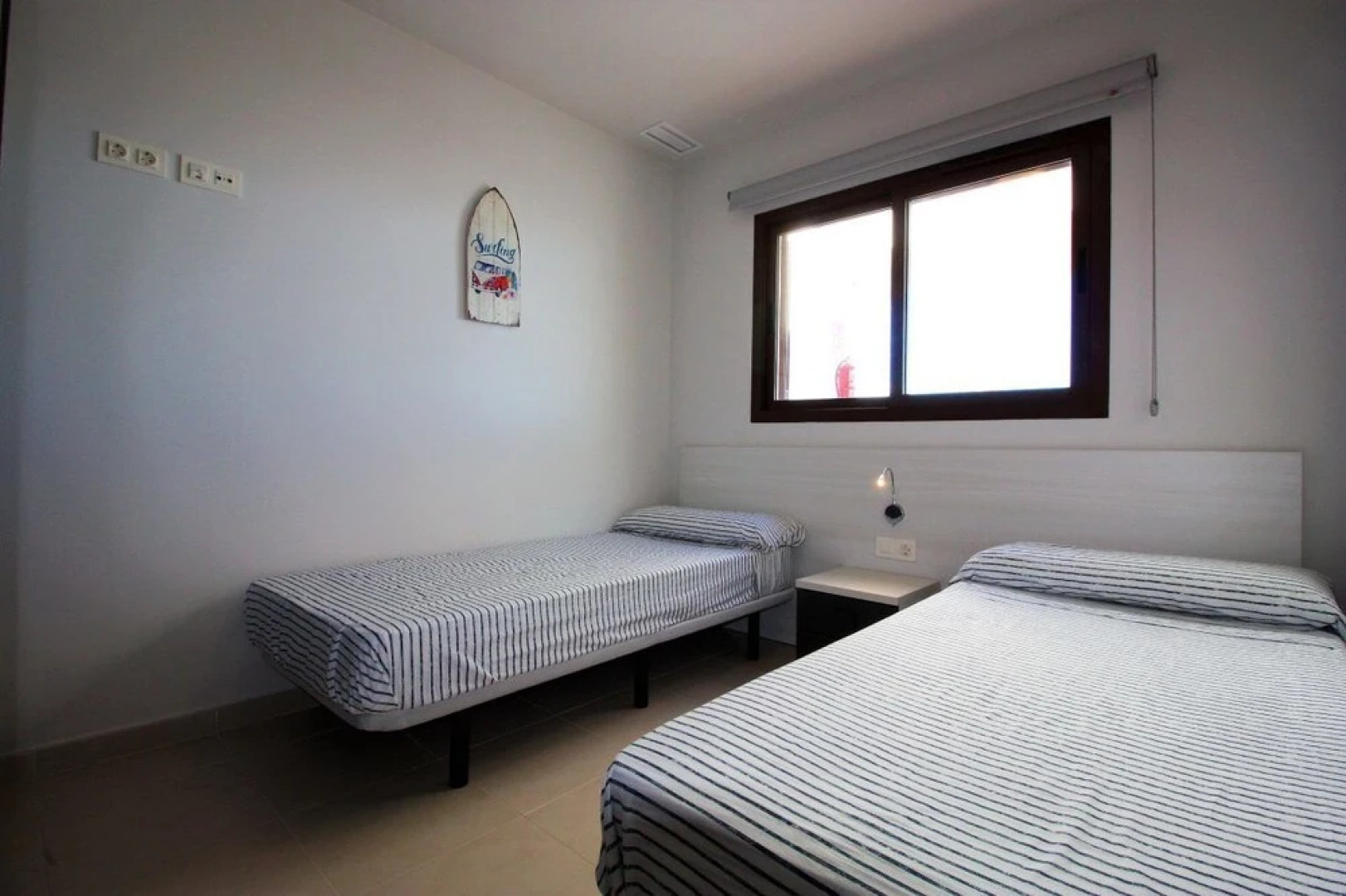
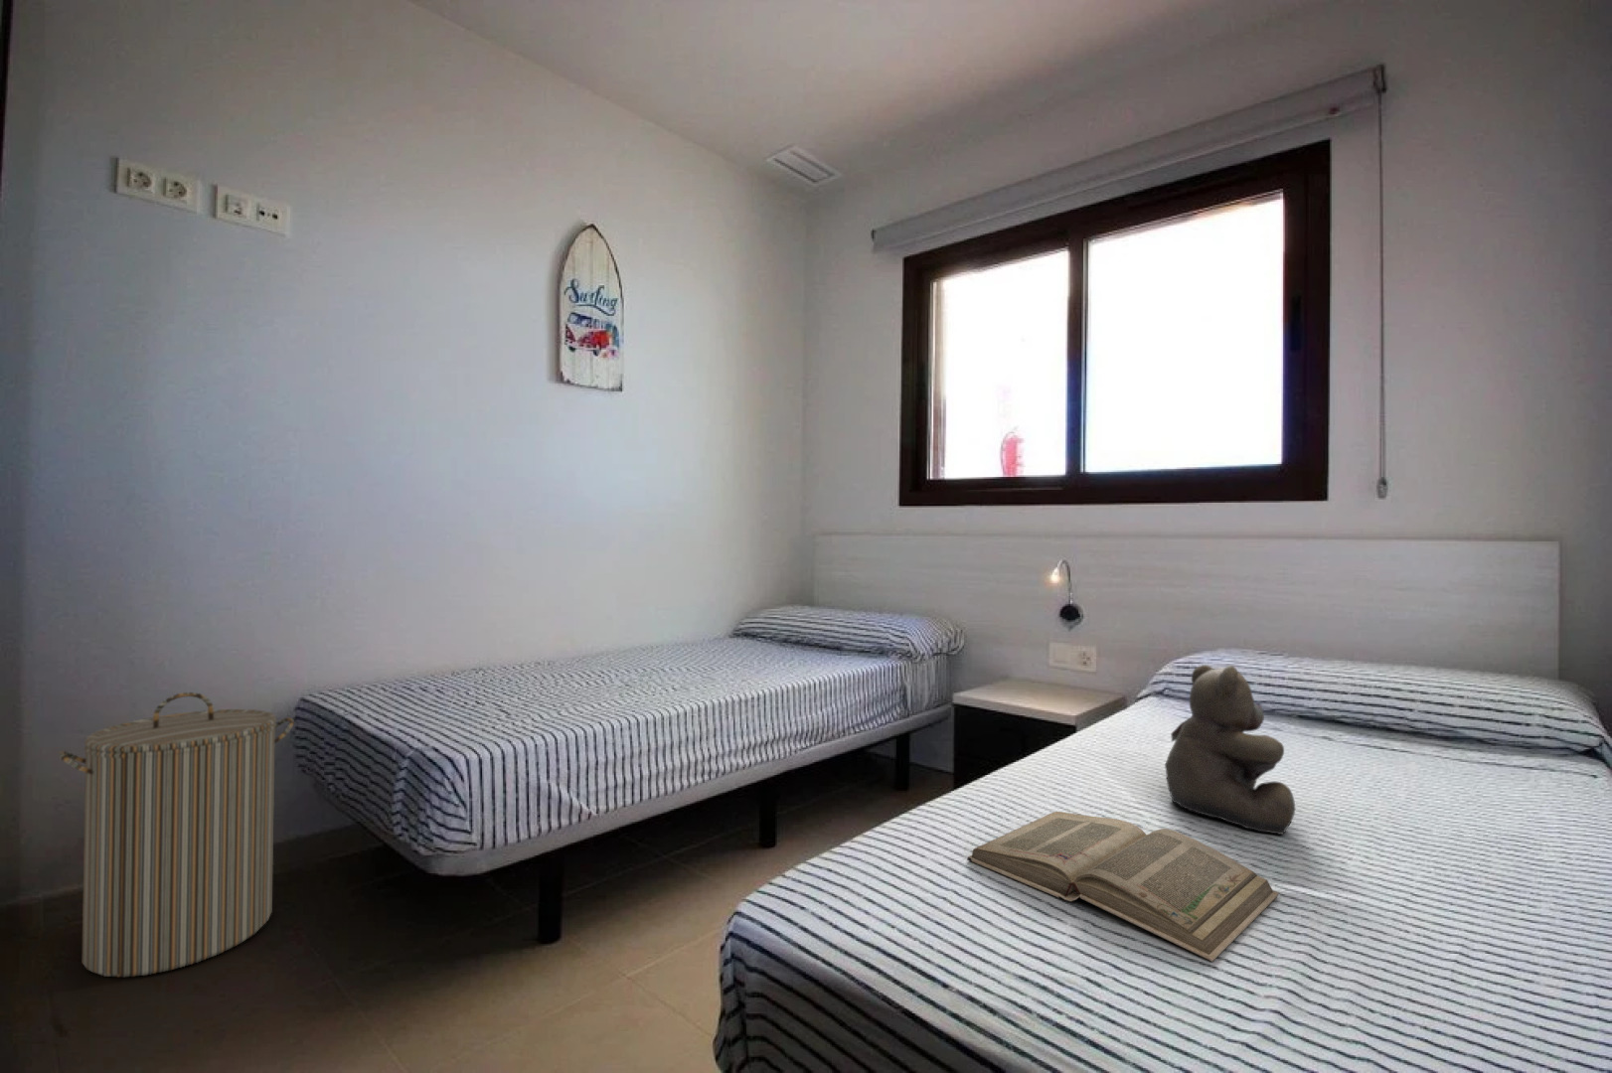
+ teddy bear (1225, 735)
+ book (1115, 860)
+ laundry hamper (184, 813)
